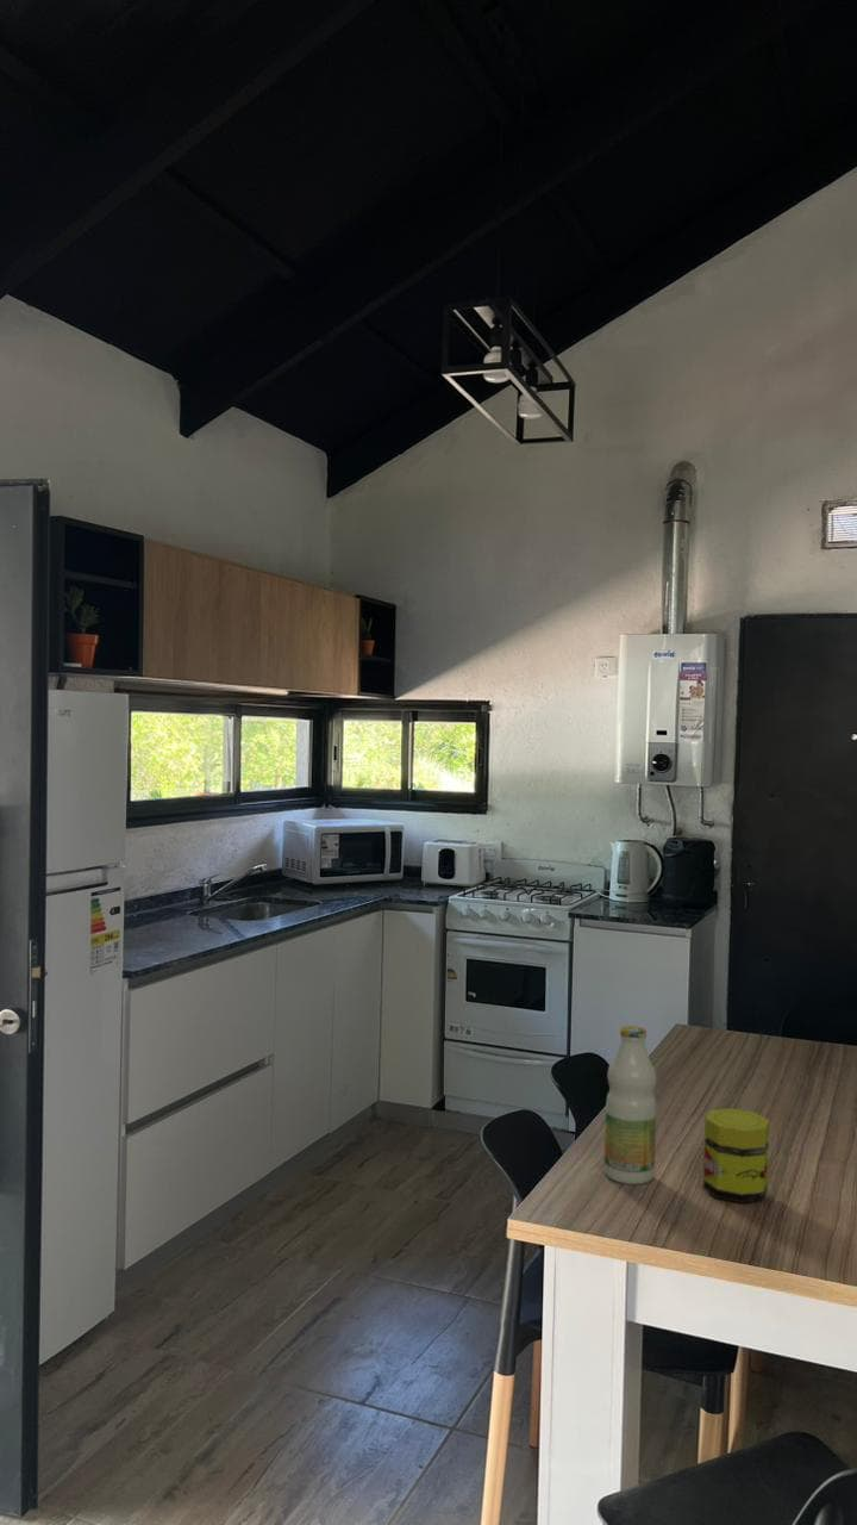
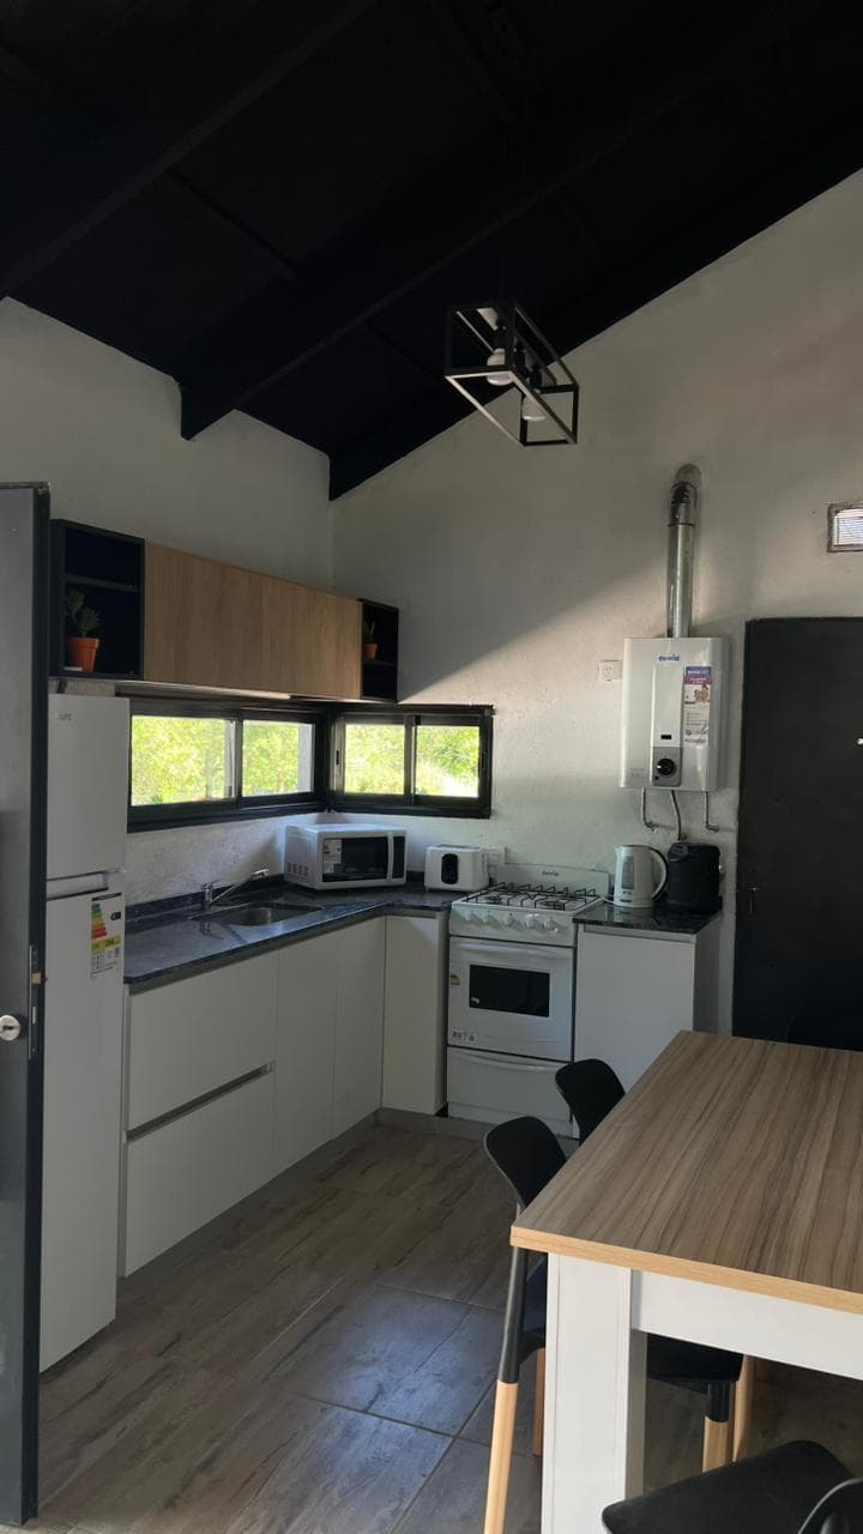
- bottle (631, 1102)
- jar (736, 1156)
